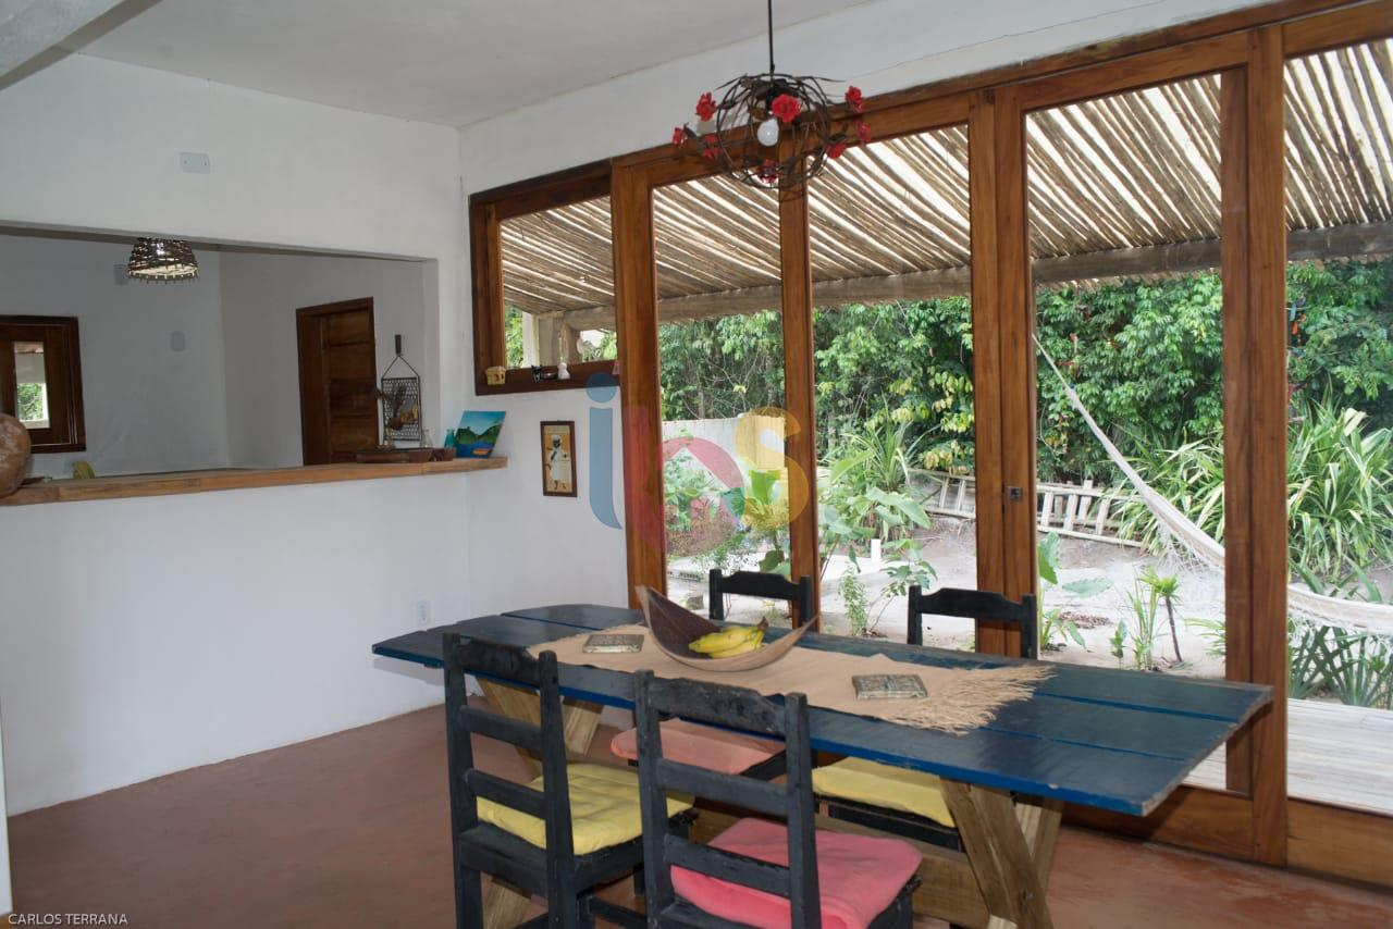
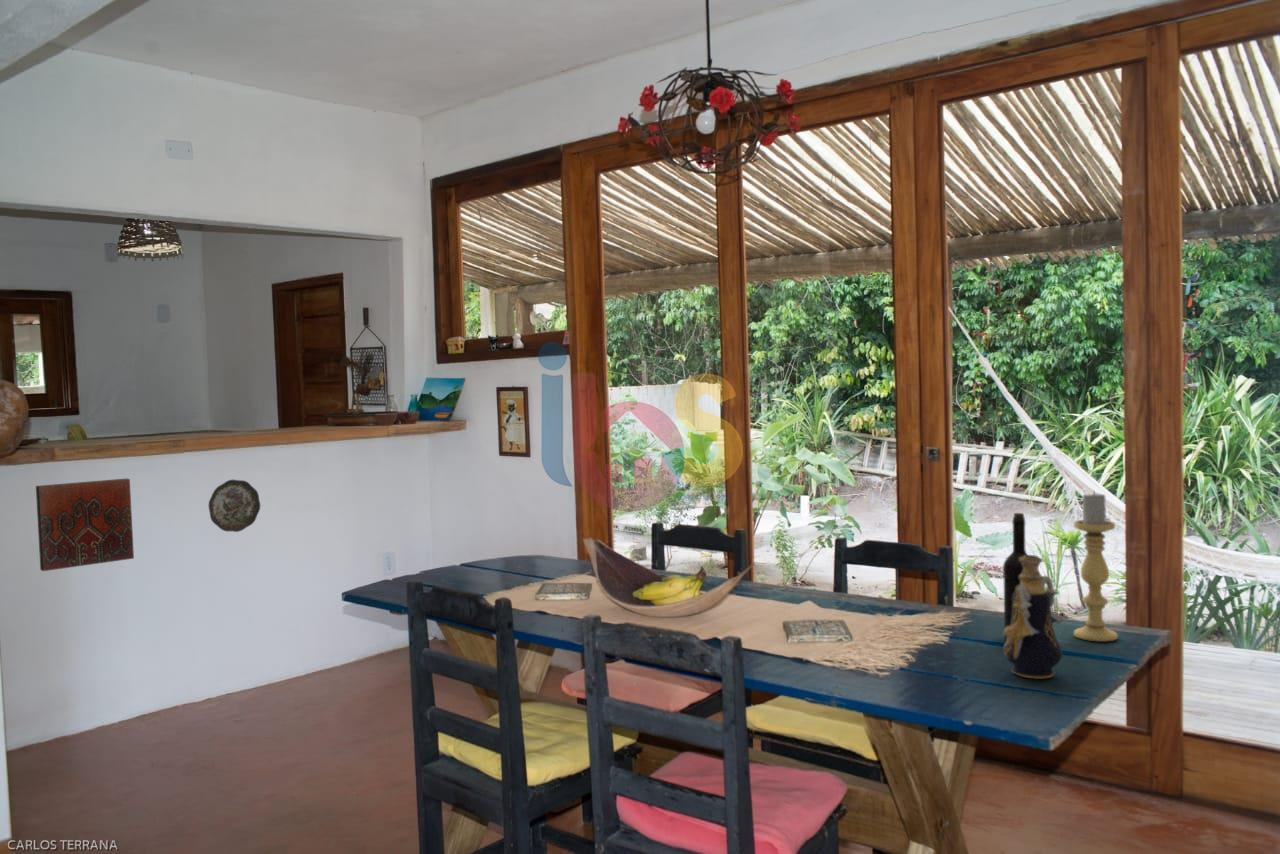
+ candle holder (1094, 563)
+ decorative tile (86, 523)
+ wine bottle (1019, 575)
+ decorative vase (1031, 614)
+ decorative plate (233, 505)
